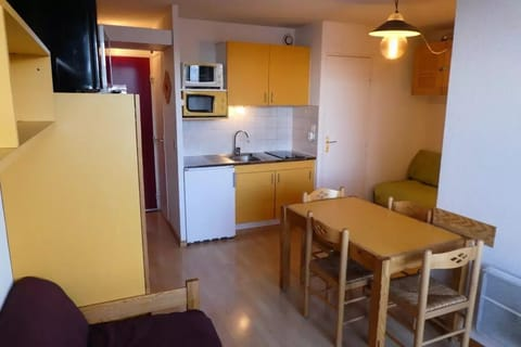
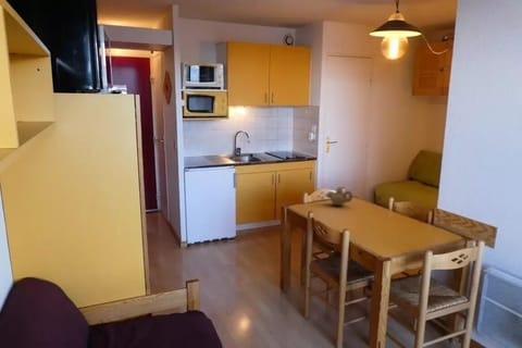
+ teapot (338, 196)
